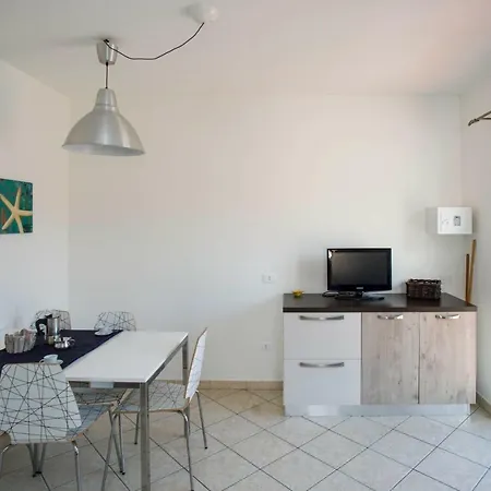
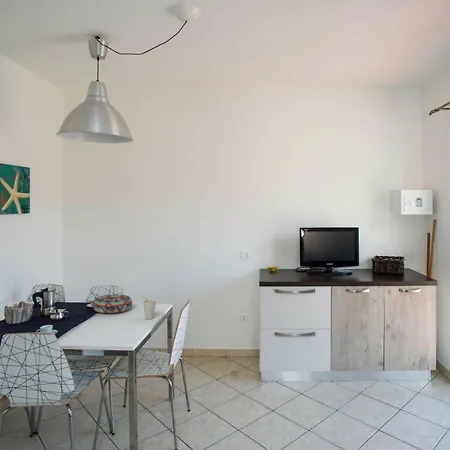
+ cup (147, 307)
+ decorative bowl (112, 303)
